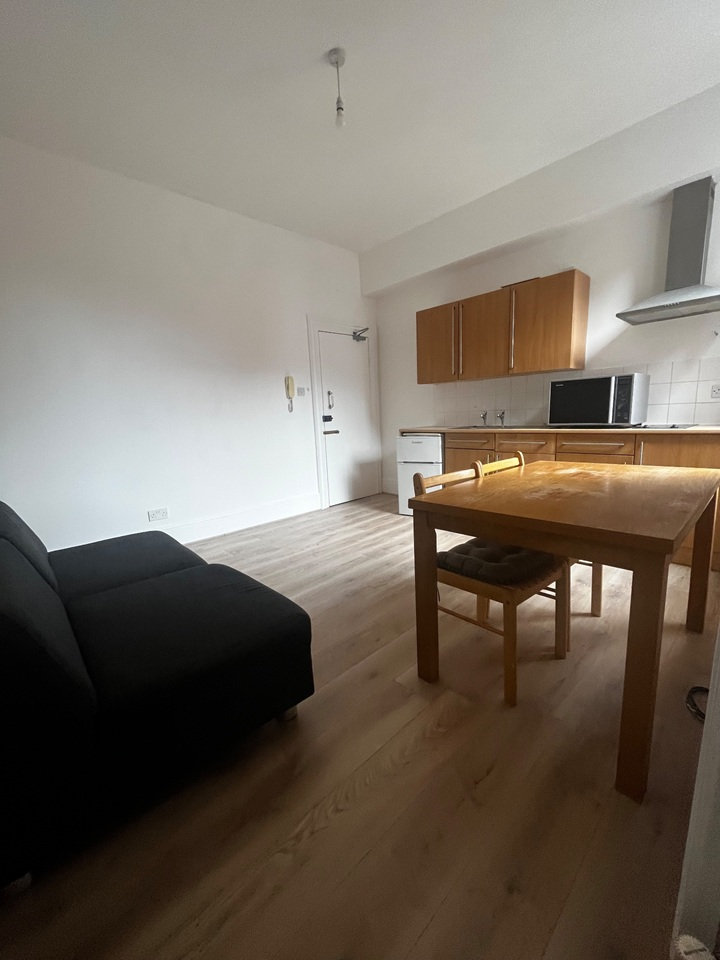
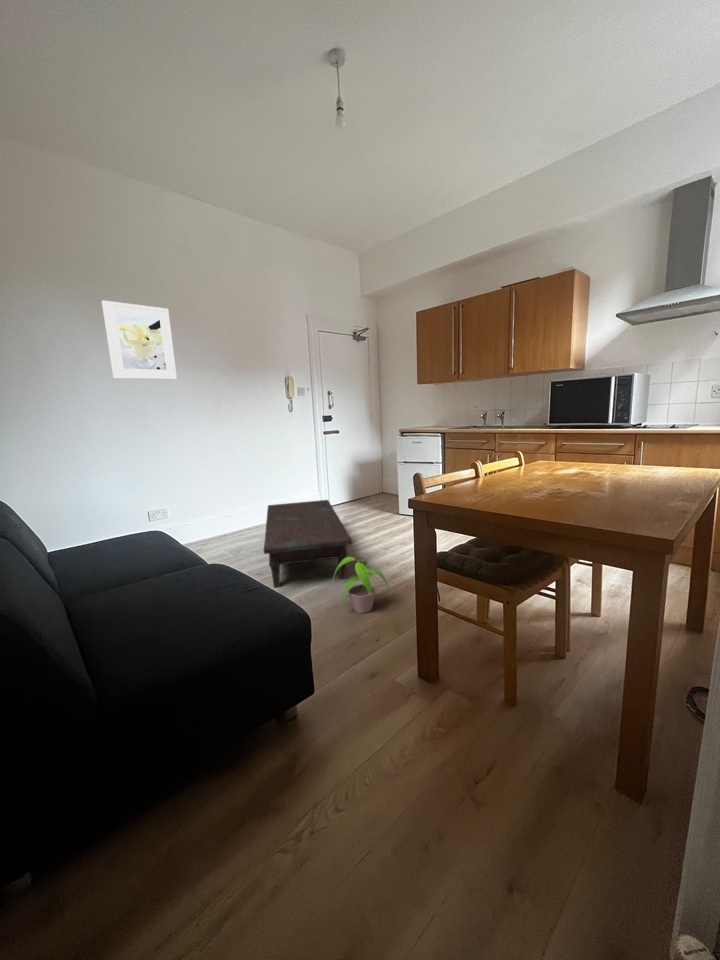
+ coffee table (304, 538)
+ potted plant (361, 584)
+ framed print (141, 342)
